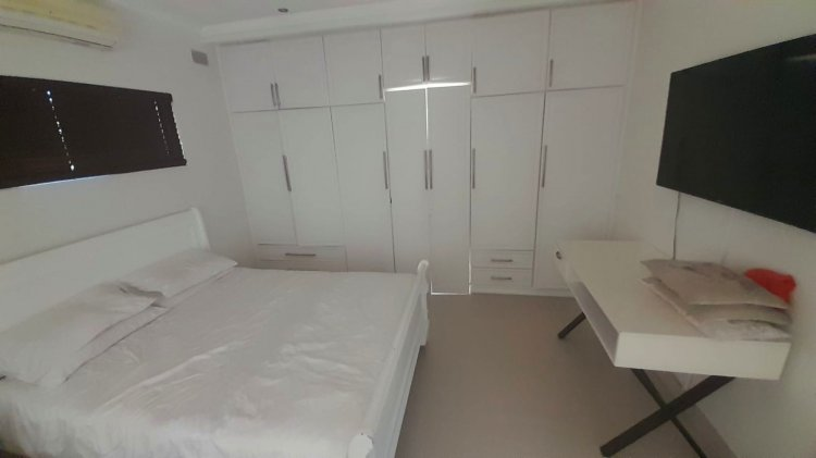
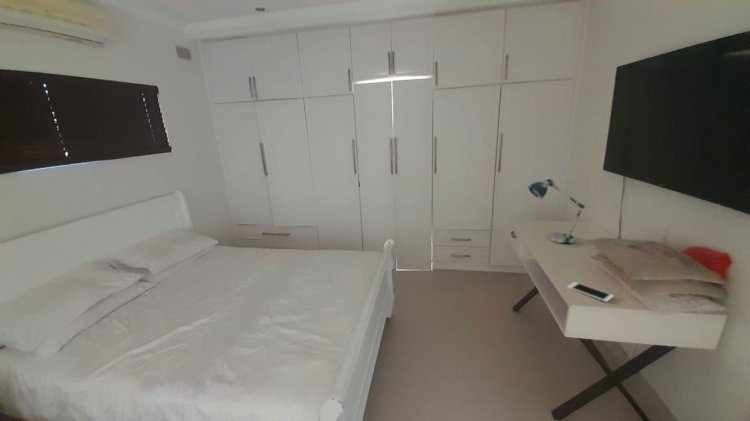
+ desk lamp (542, 198)
+ cell phone (589, 291)
